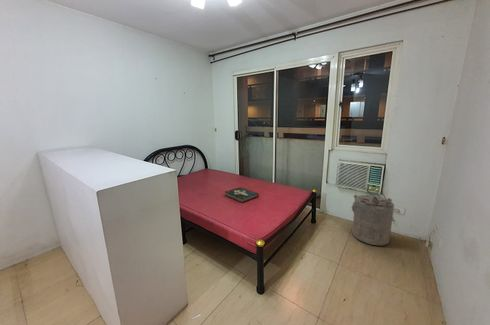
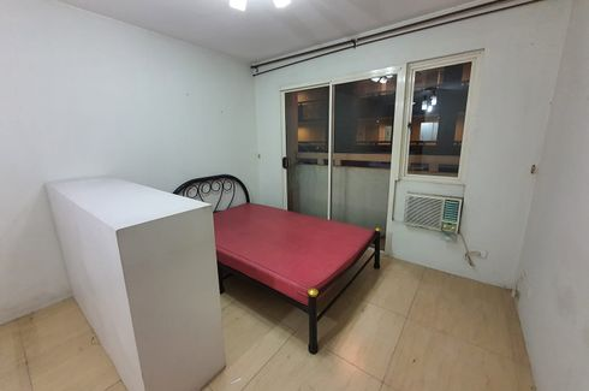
- laundry hamper (370, 216)
- book (241, 194)
